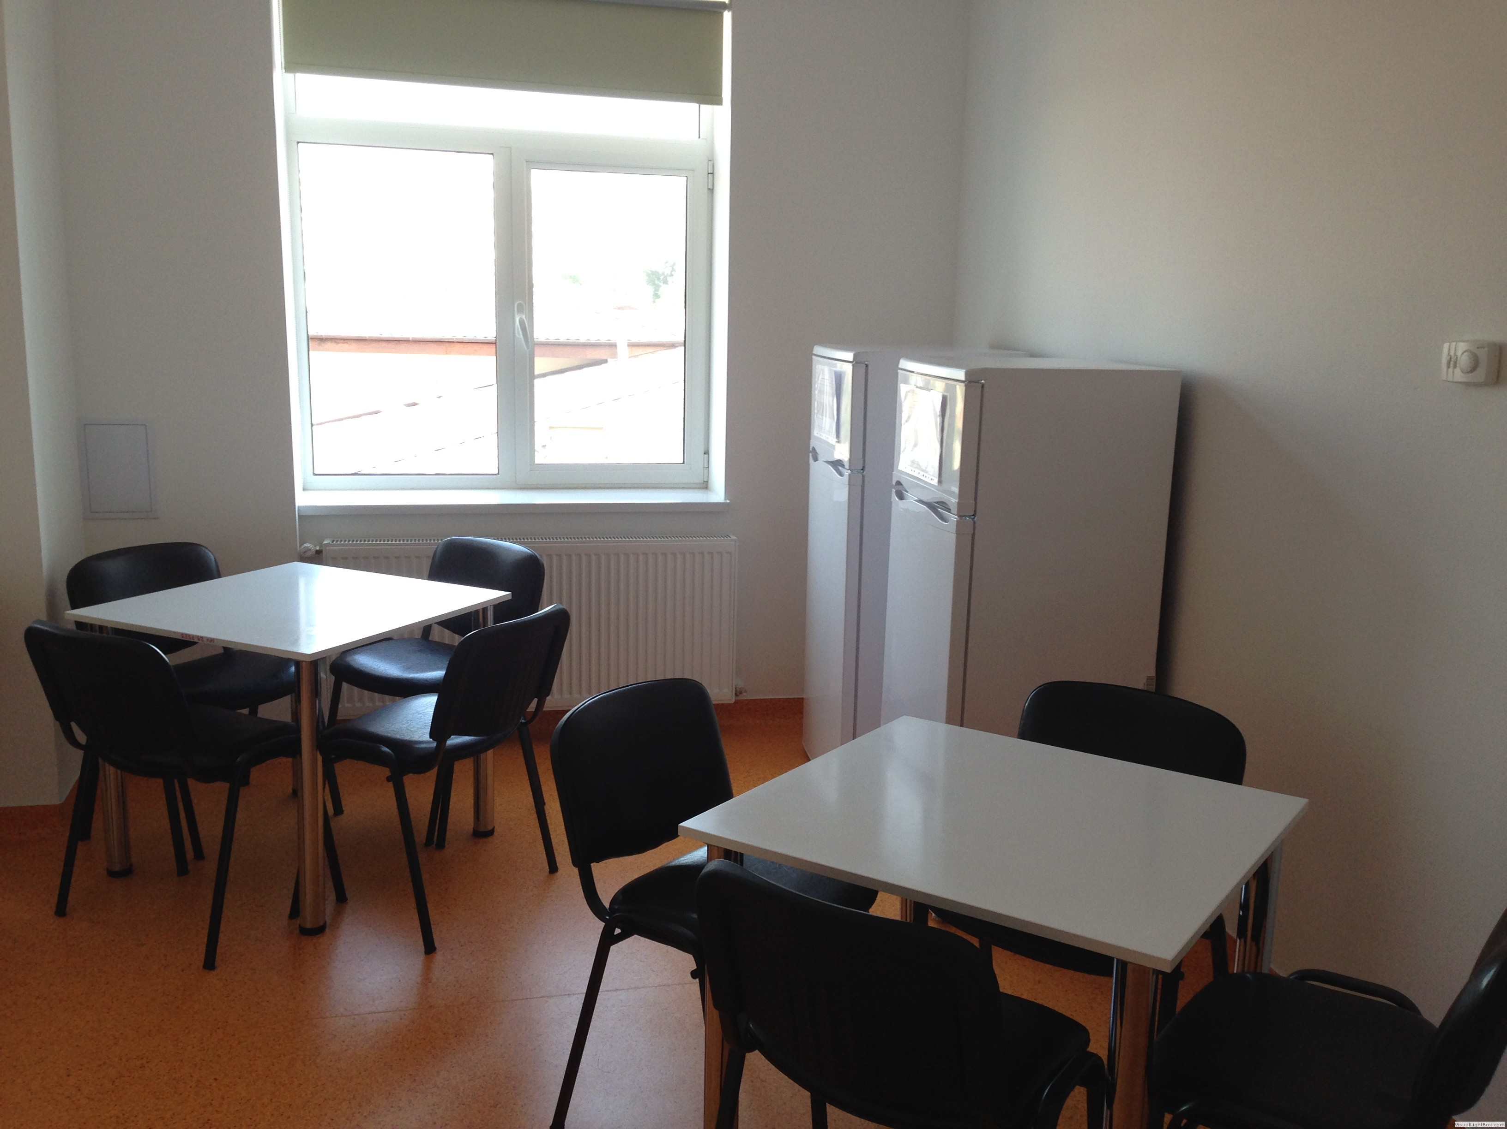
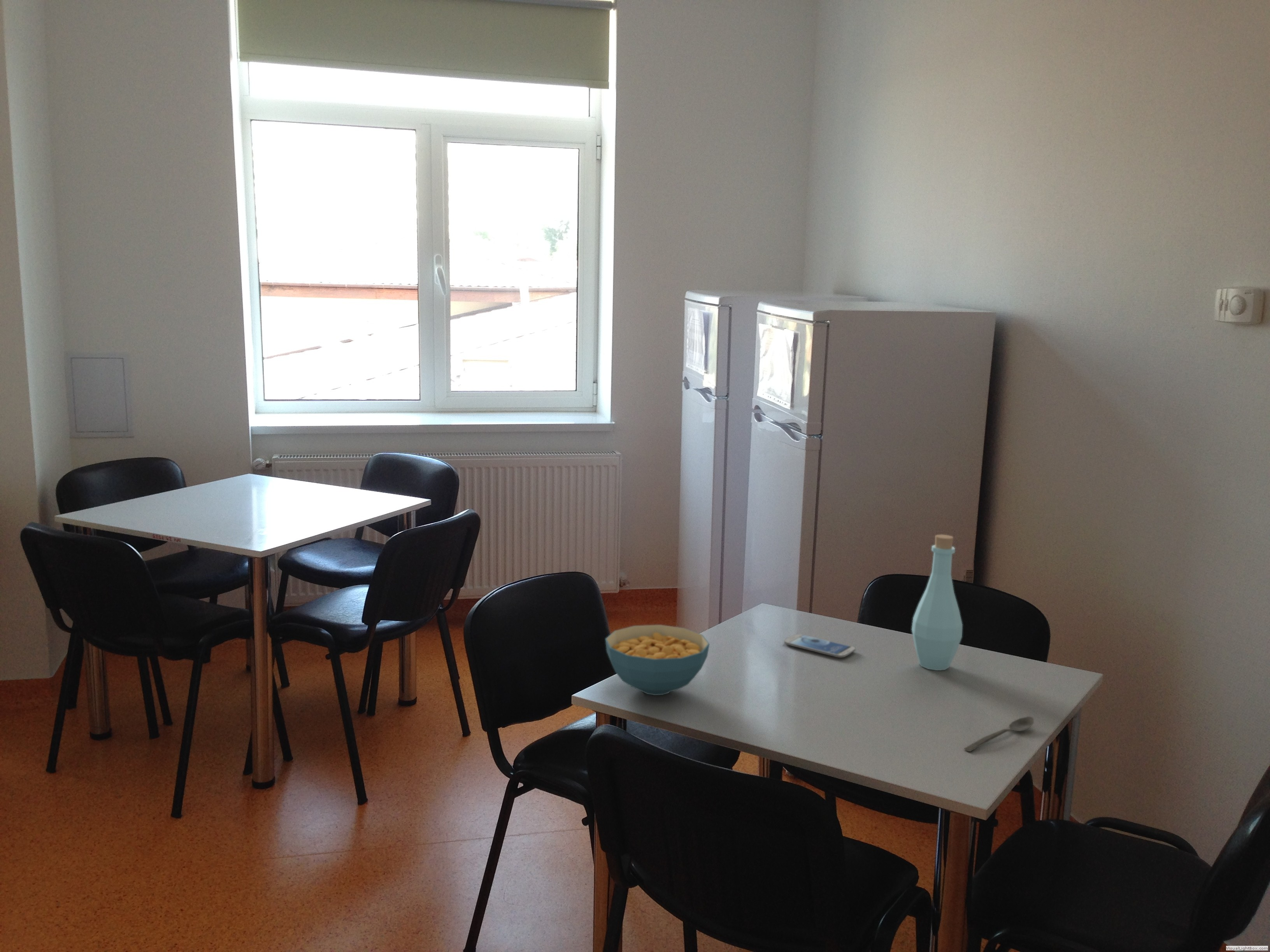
+ spoon (1000, 733)
+ bottle (939, 602)
+ cereal bowl (656, 665)
+ smartphone (819, 646)
